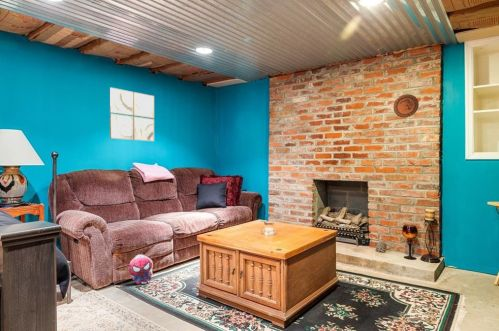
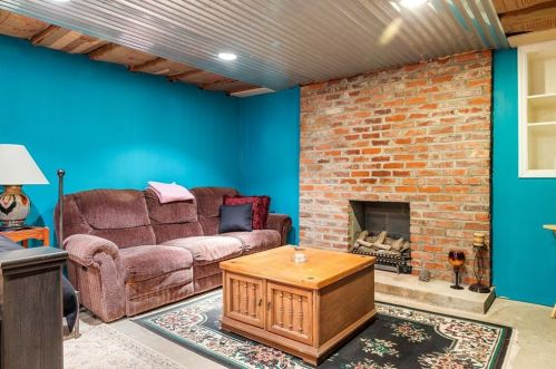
- plush toy (140, 269)
- wall art (133, 115)
- decorative plate (405, 105)
